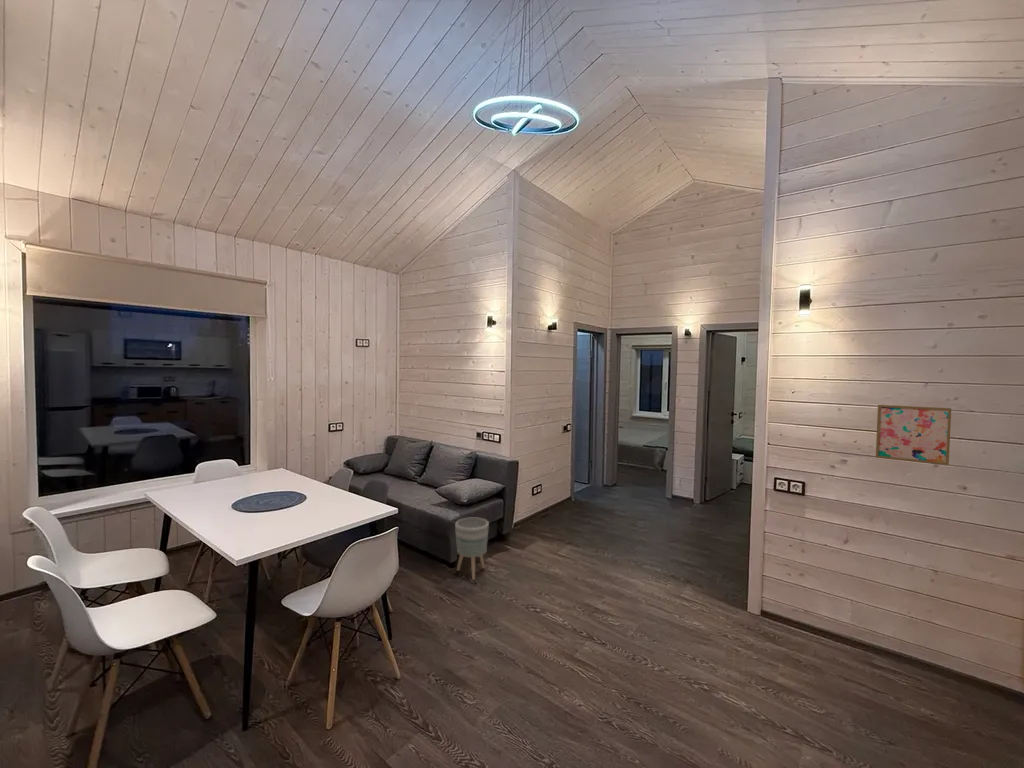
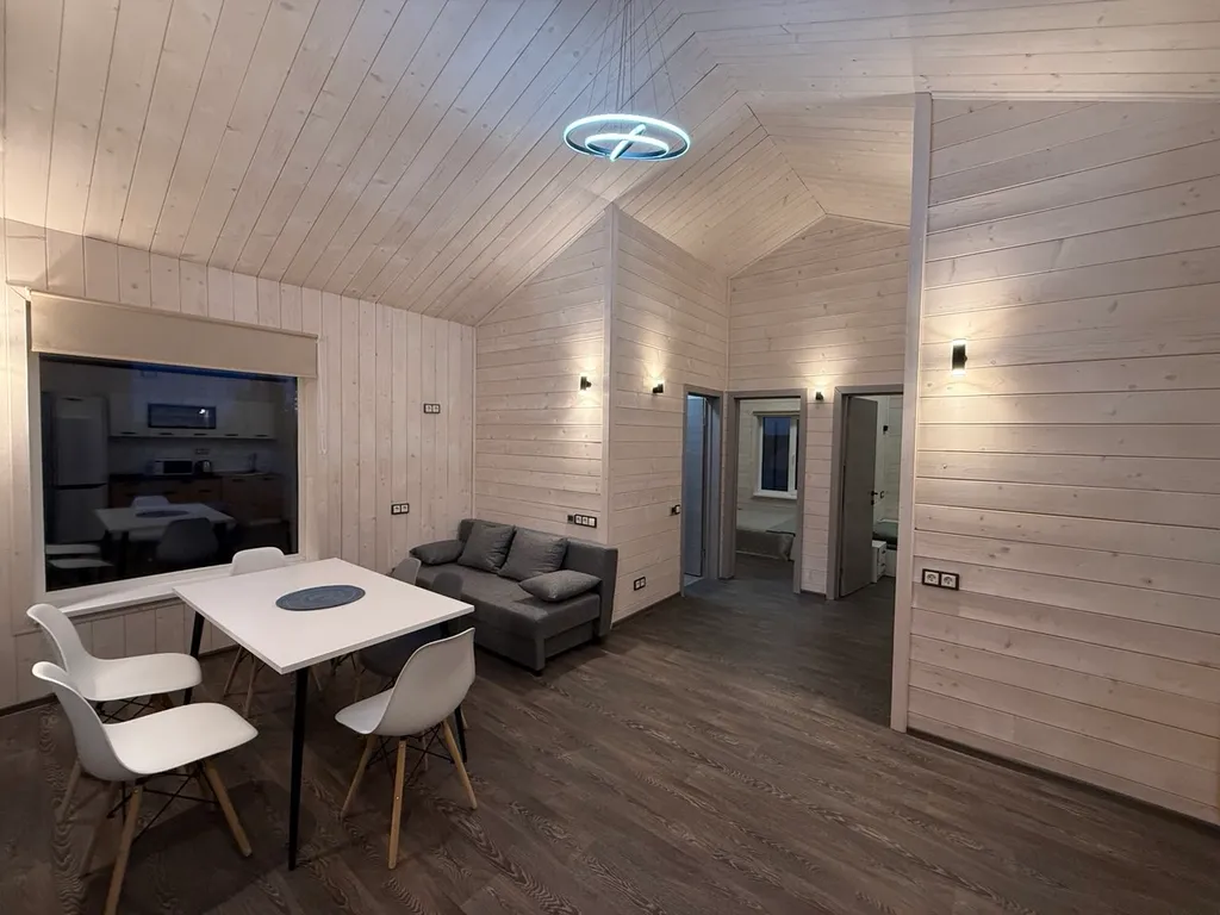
- wall art (911, 433)
- planter (471, 547)
